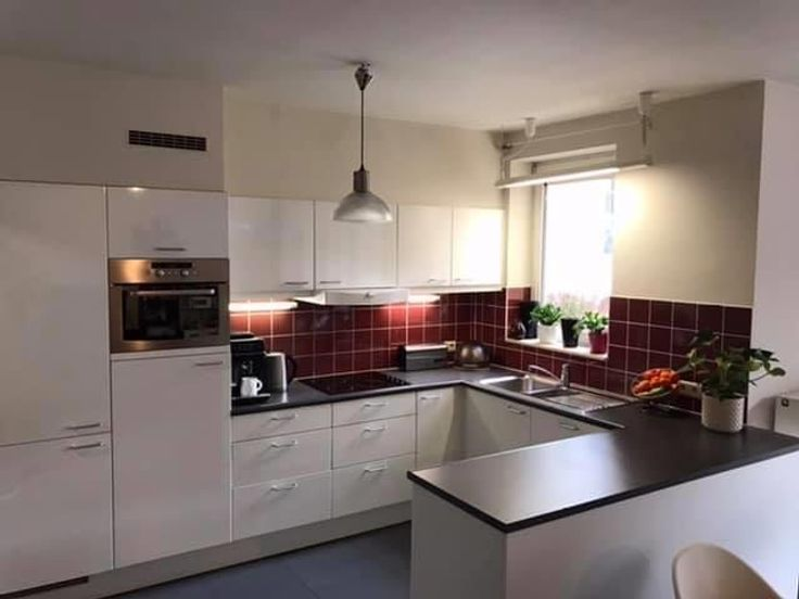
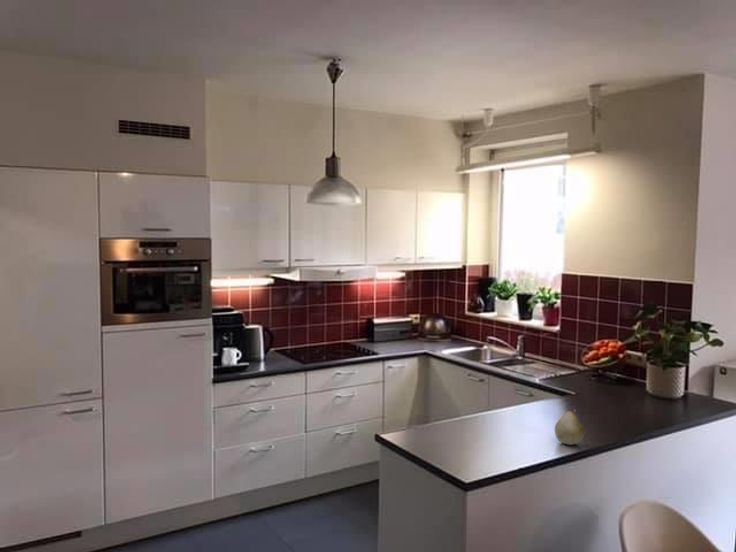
+ fruit (569, 426)
